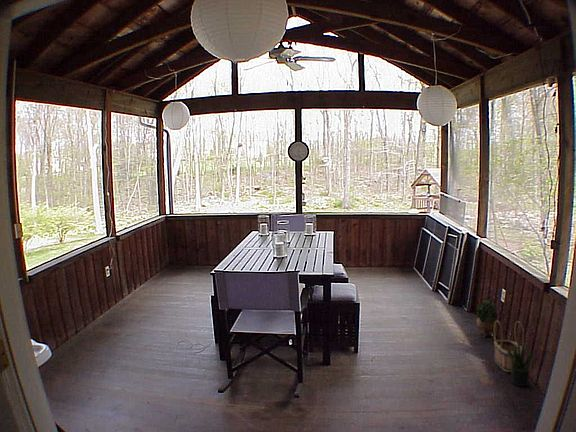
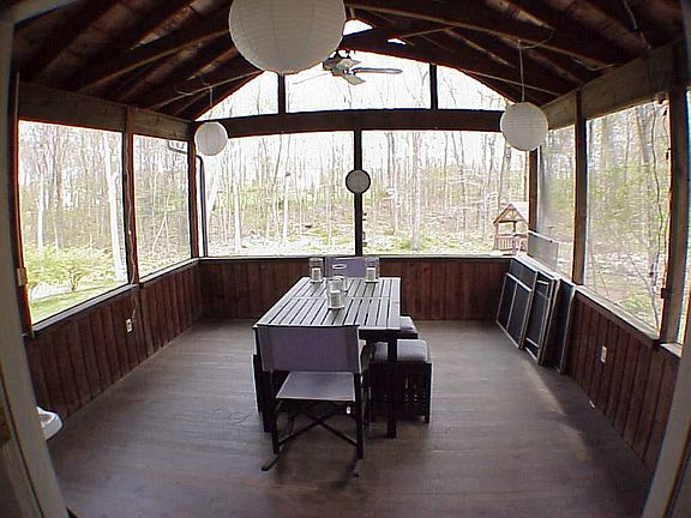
- basket (508, 343)
- potted plant (518, 363)
- potted plant (486, 317)
